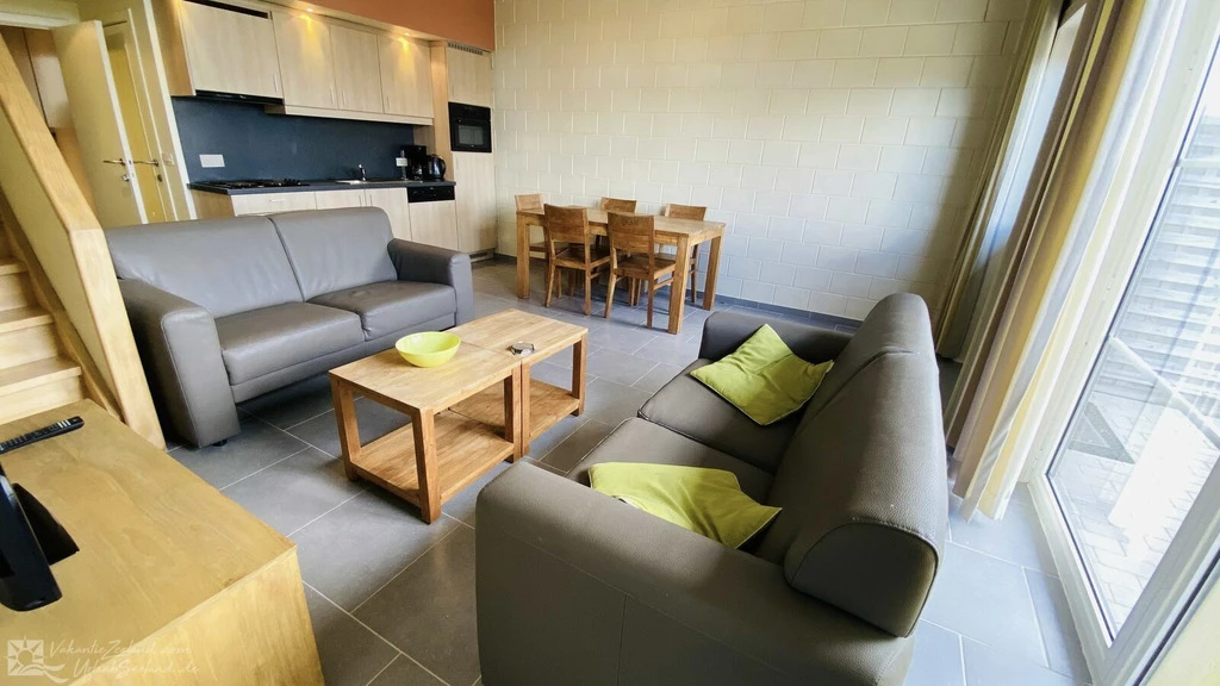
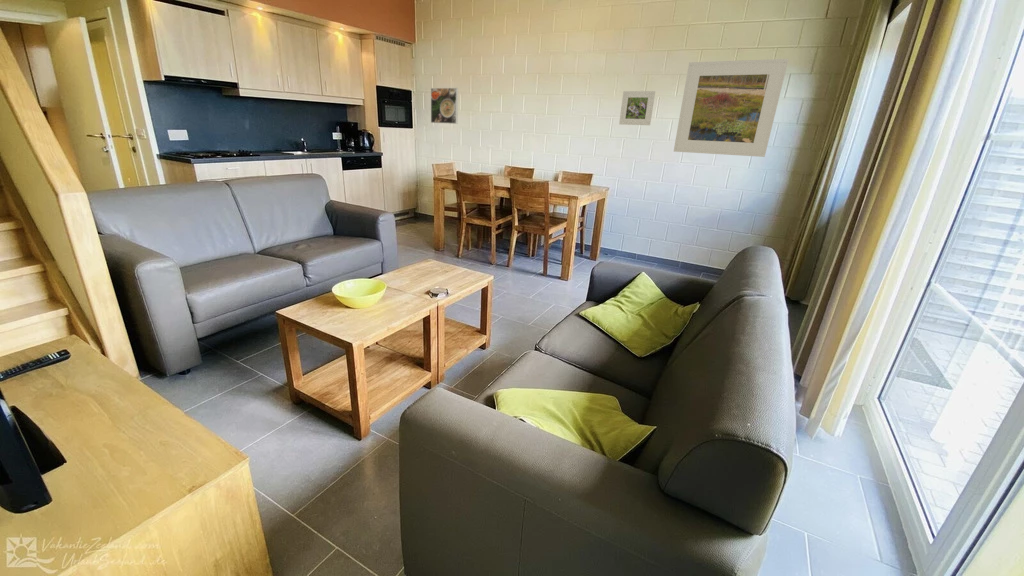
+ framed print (636, 108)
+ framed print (726, 109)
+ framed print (444, 105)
